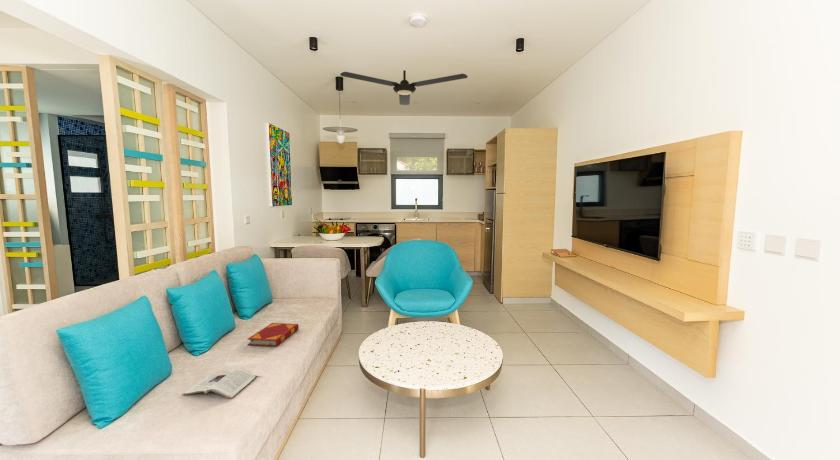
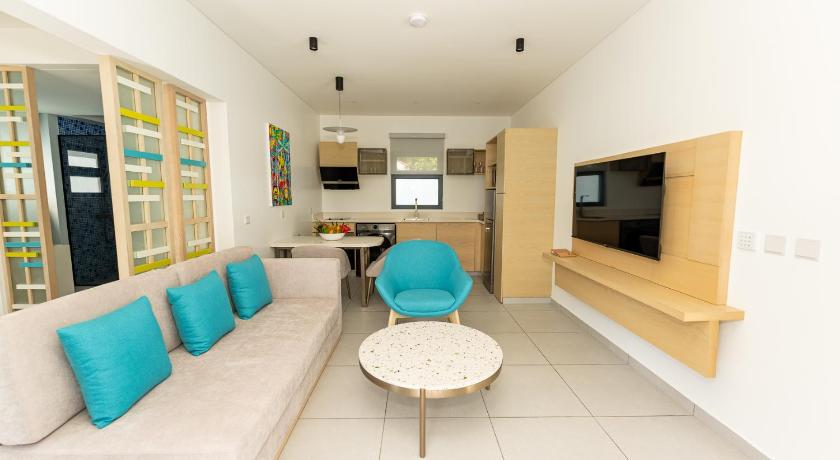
- magazine (220, 382)
- hardback book (274, 333)
- ceiling fan (404, 86)
